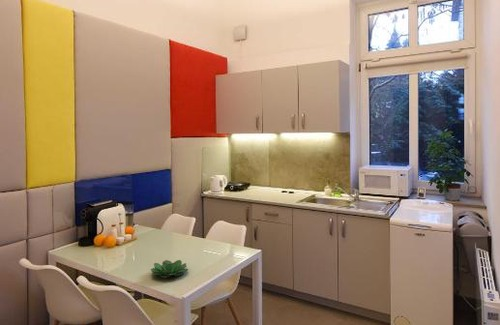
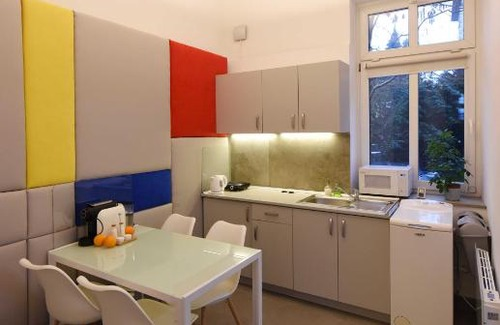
- succulent plant (169, 268)
